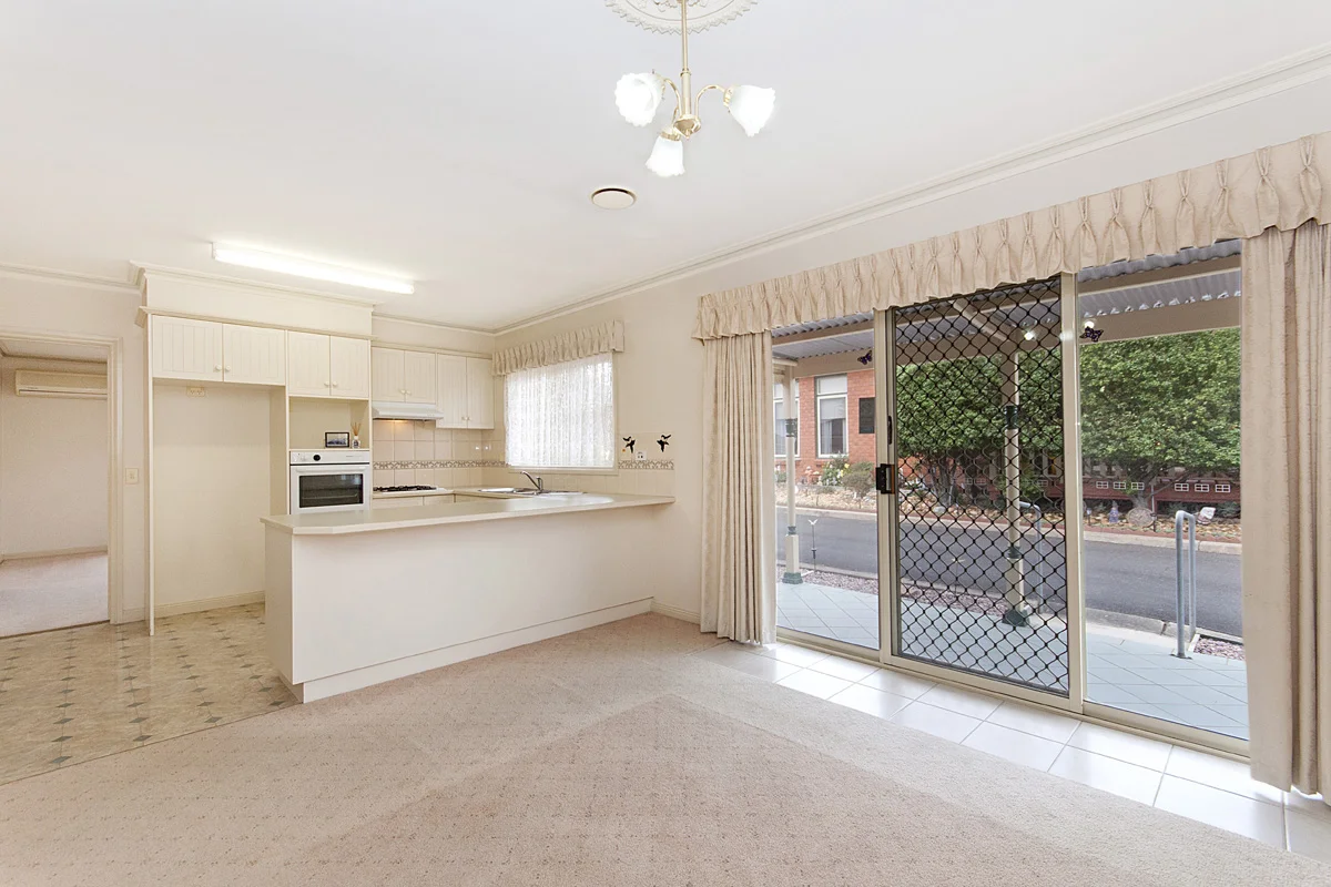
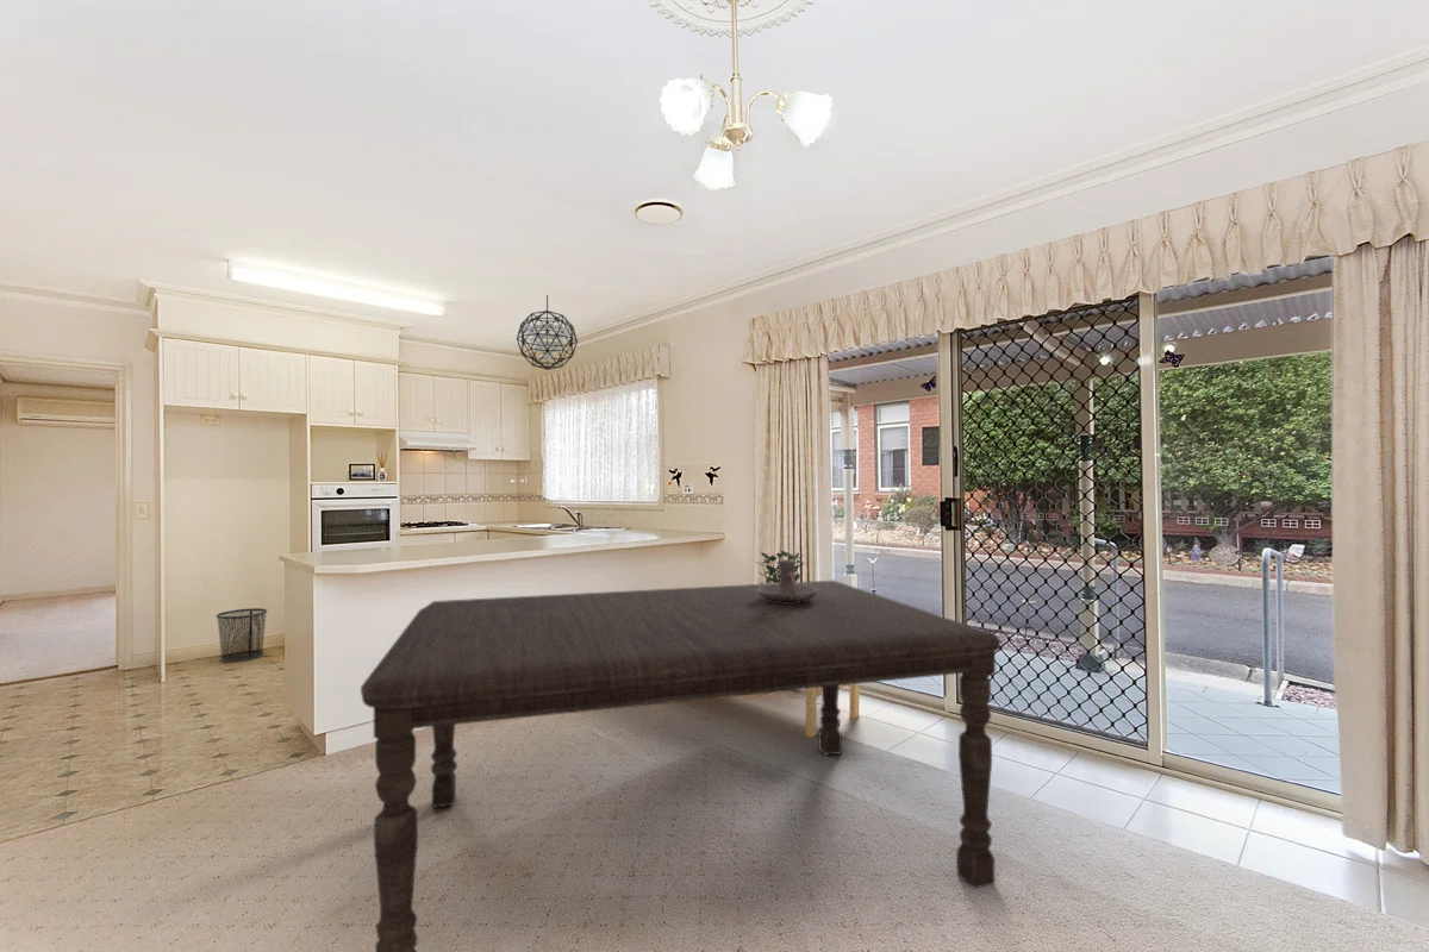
+ bench (806, 689)
+ pendant light (547, 332)
+ waste bin (242, 634)
+ candle holder (787, 581)
+ potted plant (779, 582)
+ dining table (680, 701)
